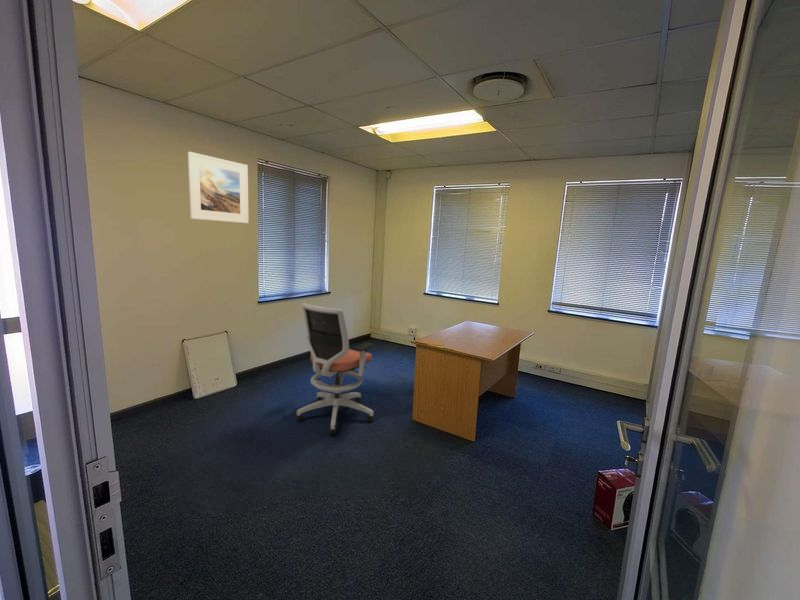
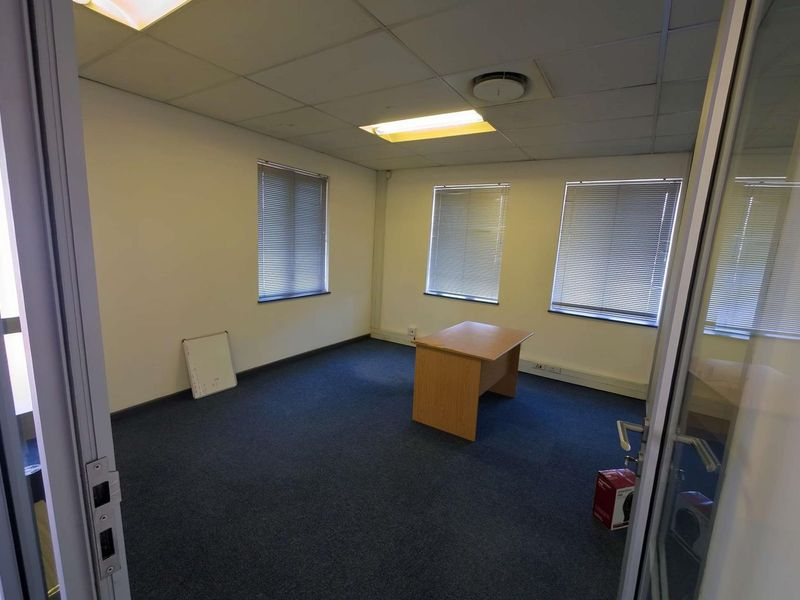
- office chair (339, 359)
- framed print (220, 190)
